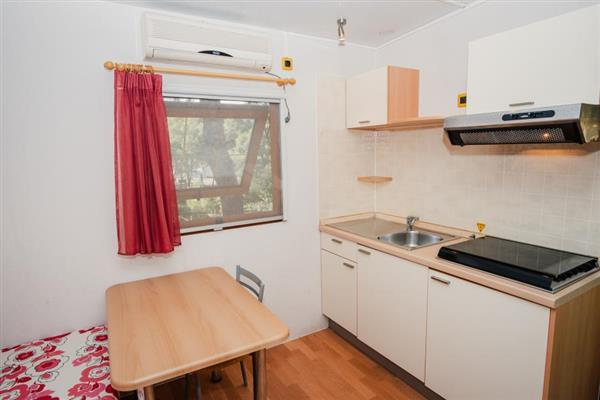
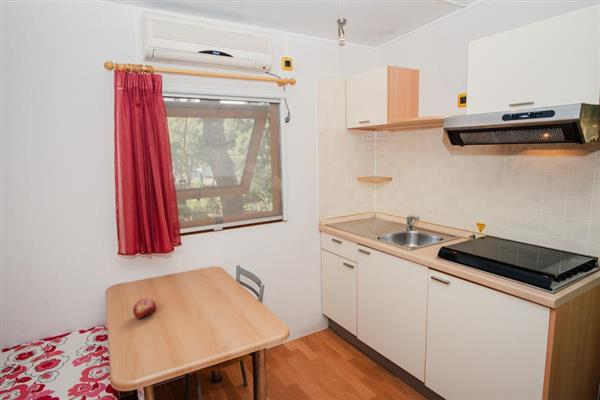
+ fruit (144, 308)
